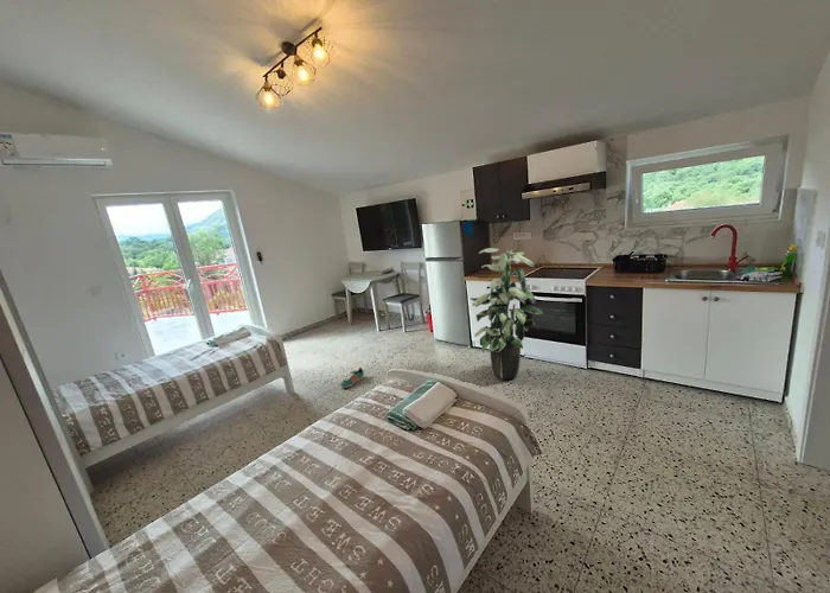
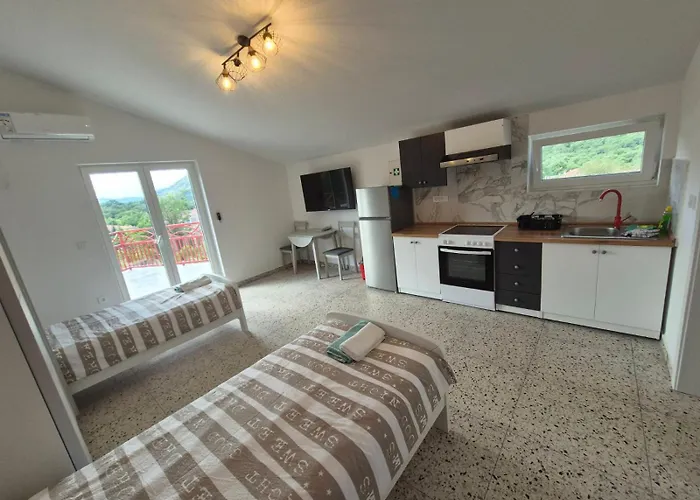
- sneaker (351, 376)
- indoor plant (503, 313)
